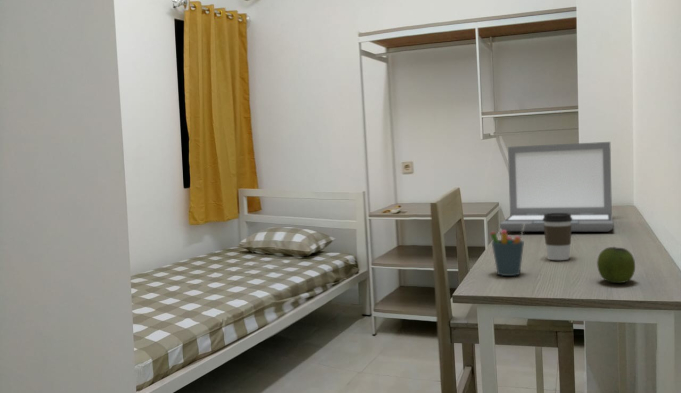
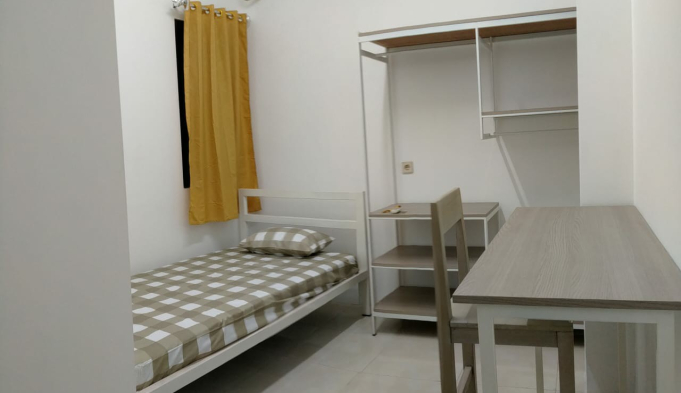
- apple (616, 264)
- laptop (556, 185)
- coffee cup (557, 236)
- pen holder (507, 249)
